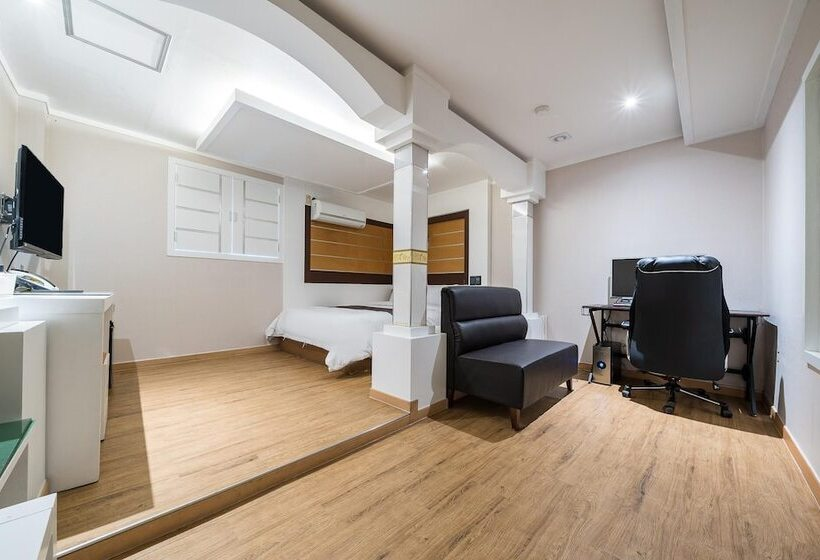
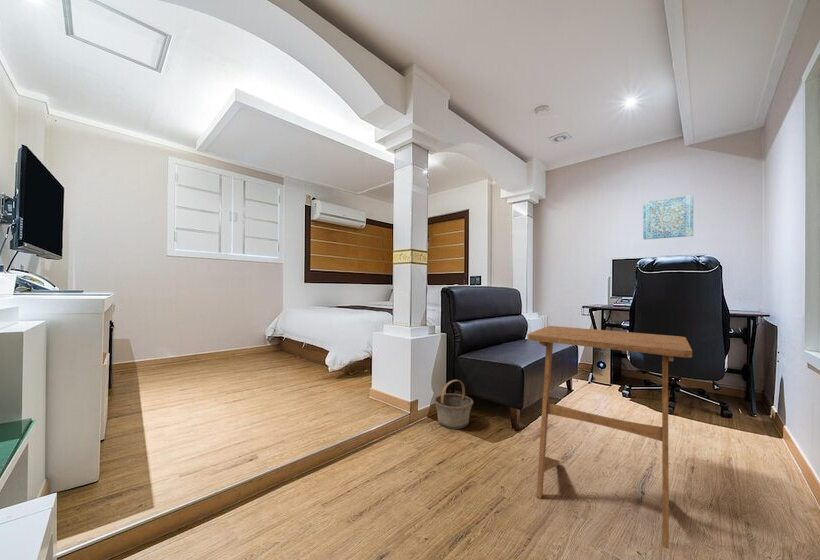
+ side table (603, 416)
+ wall art (667, 218)
+ basket (453, 401)
